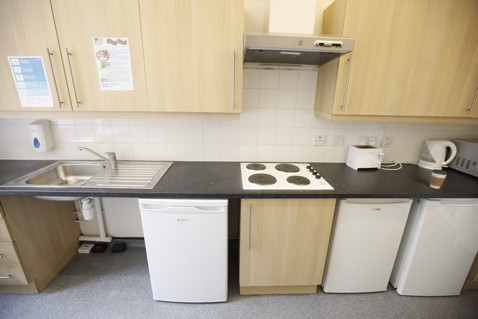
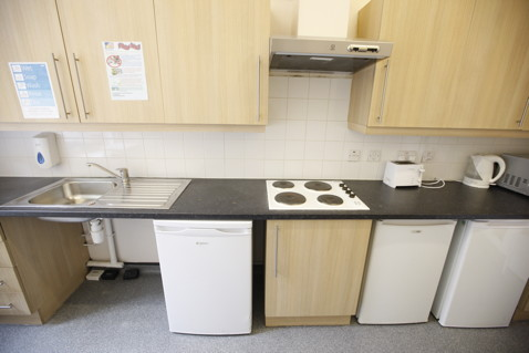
- coffee cup (437, 178)
